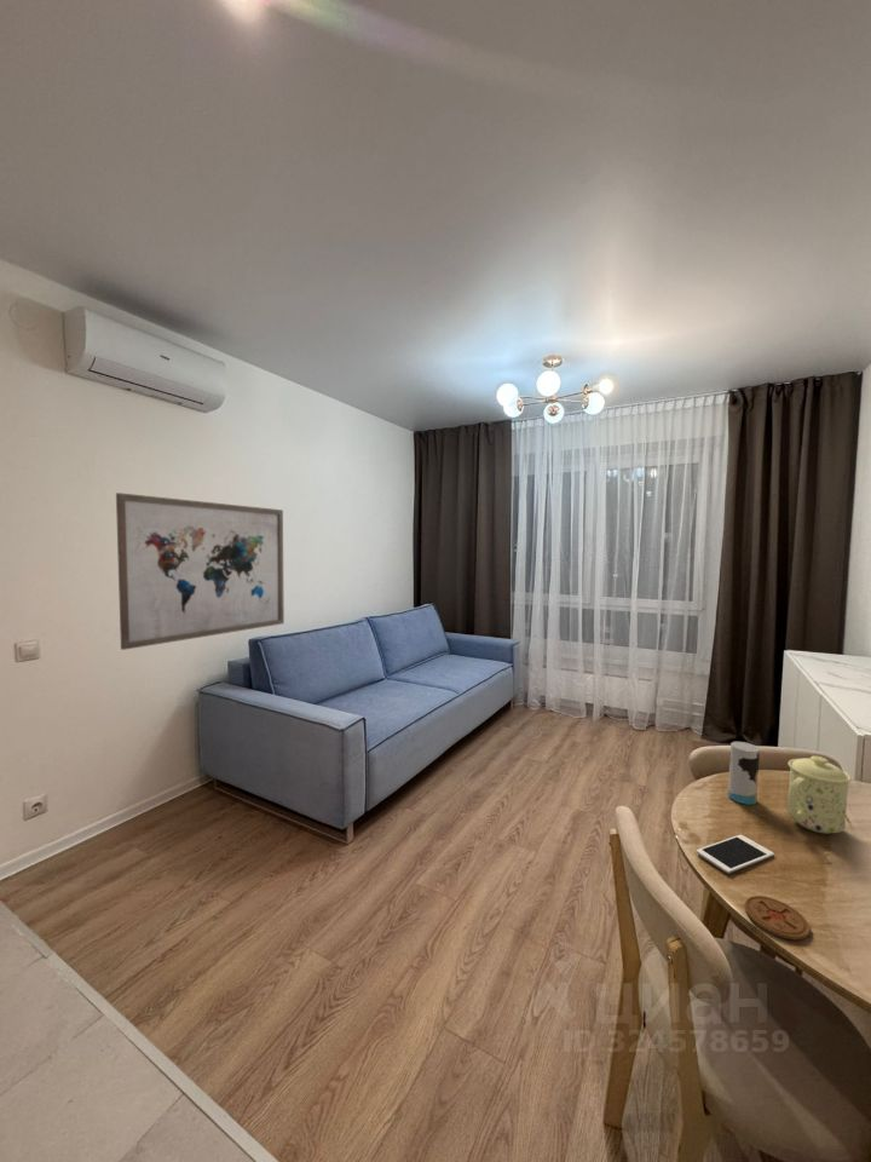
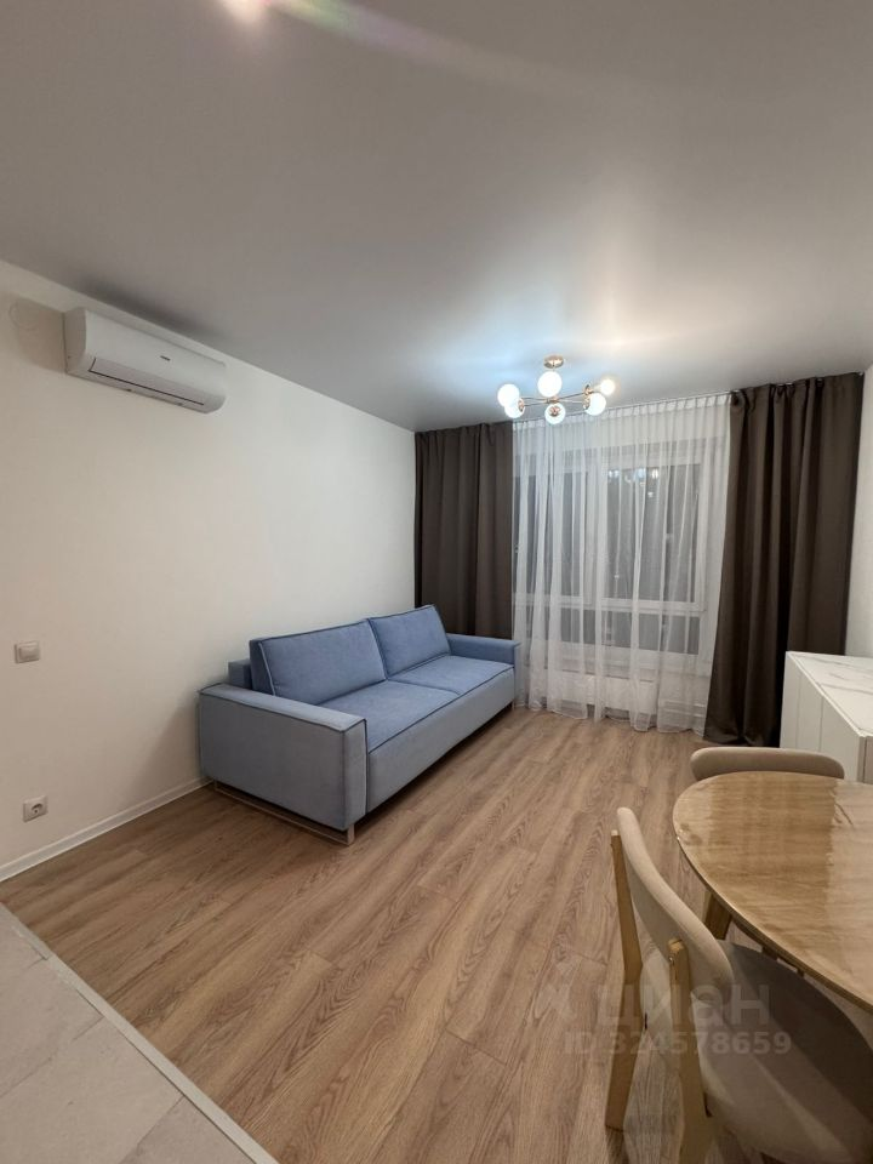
- cell phone (734, 852)
- coaster (775, 916)
- wall art (213, 569)
- cup (743, 772)
- mug (814, 793)
